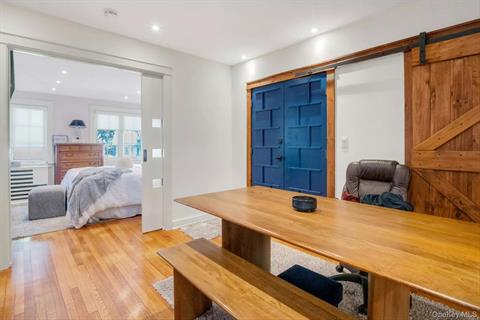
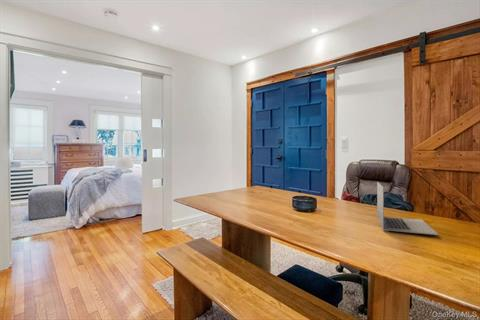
+ laptop (398, 218)
